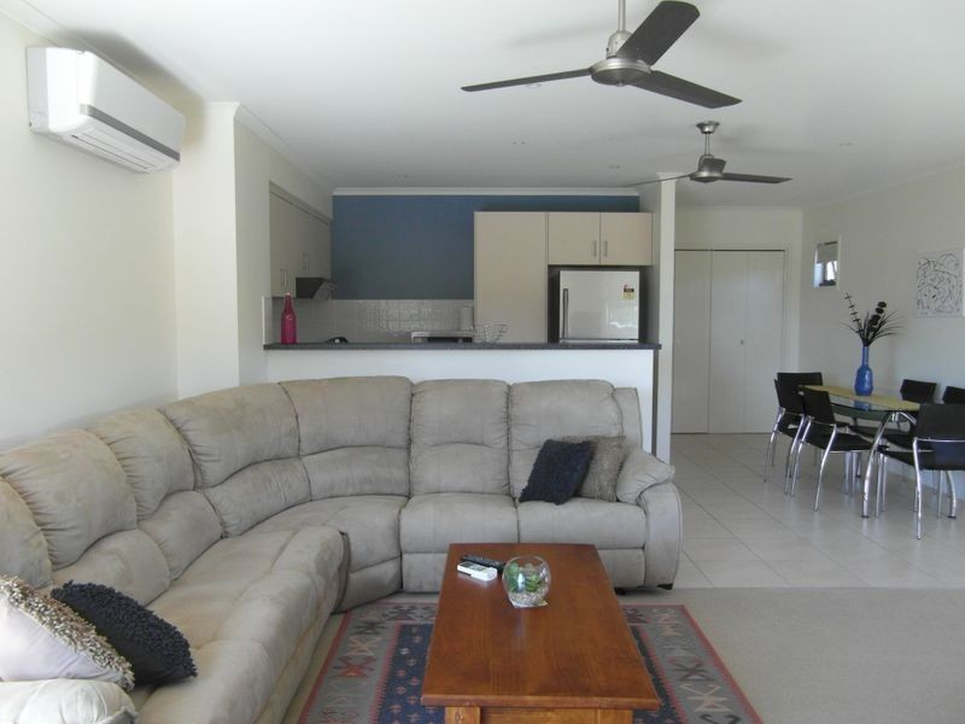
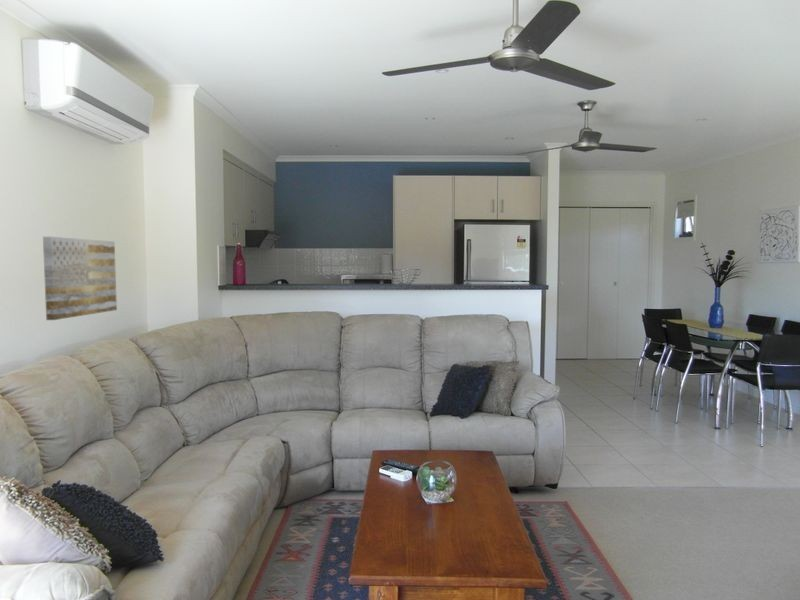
+ wall art (83, 277)
